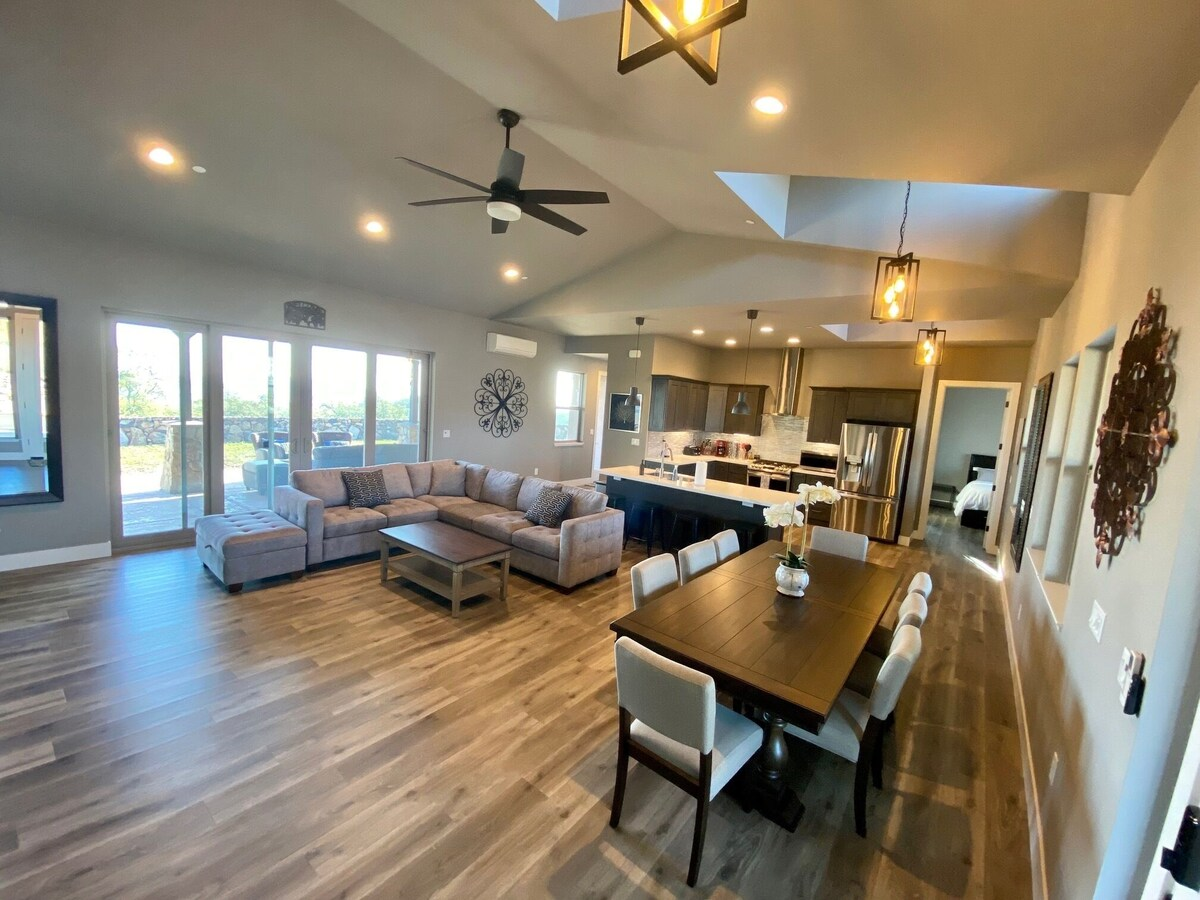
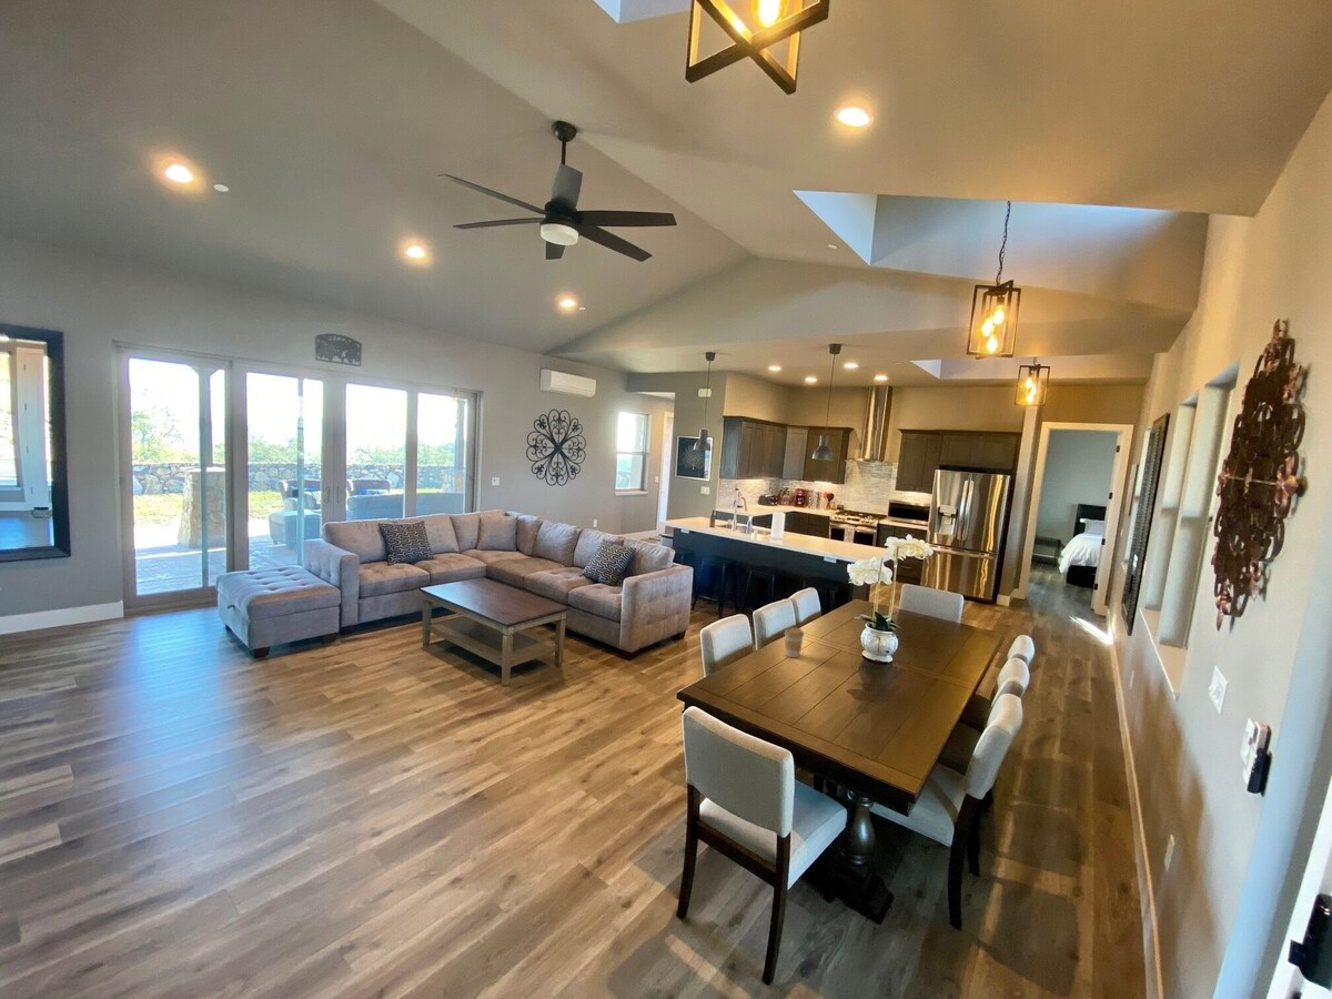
+ coffee cup (793, 642)
